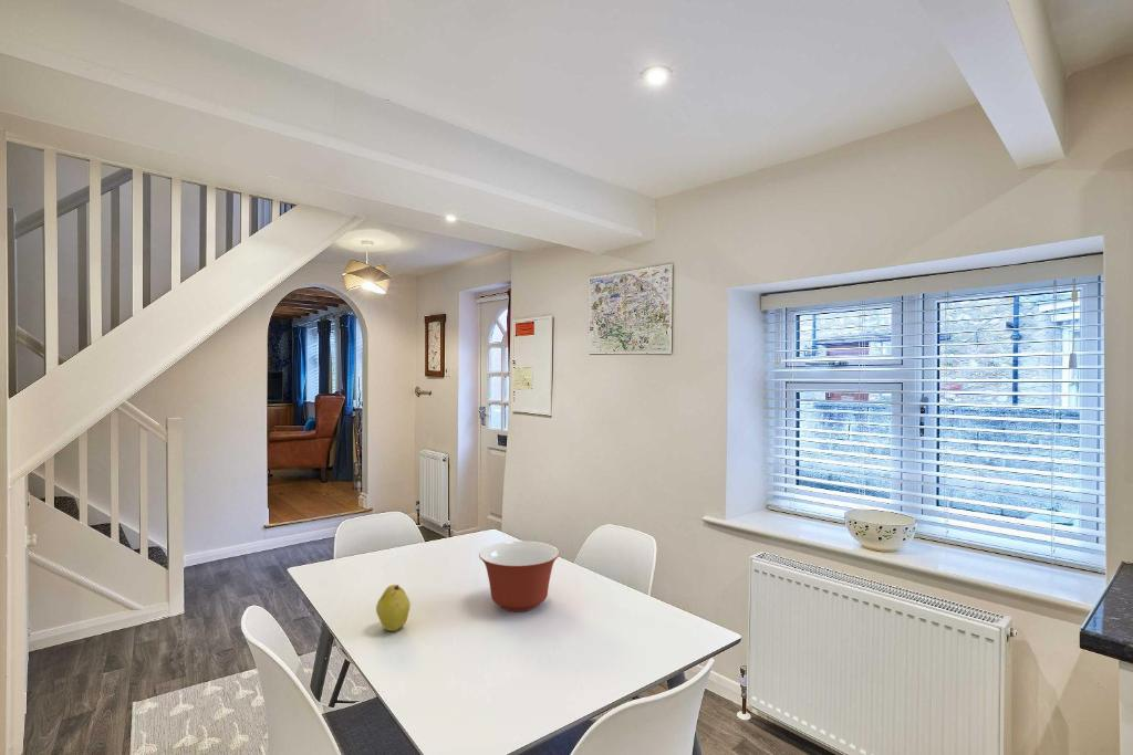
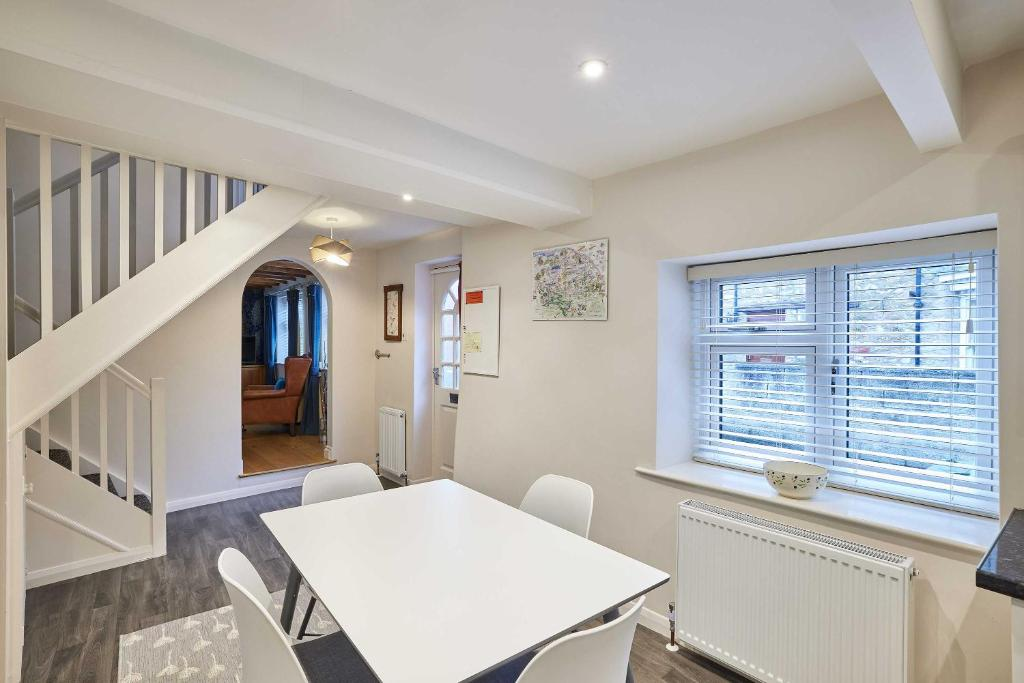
- fruit (393, 606)
- mixing bowl (519, 577)
